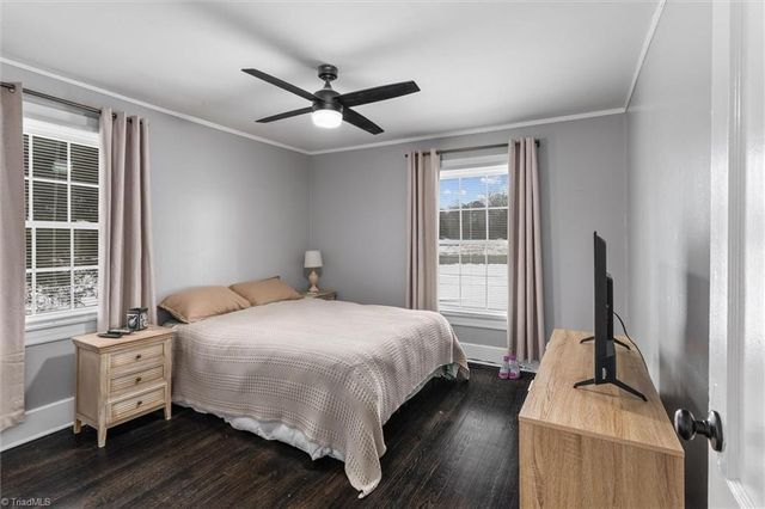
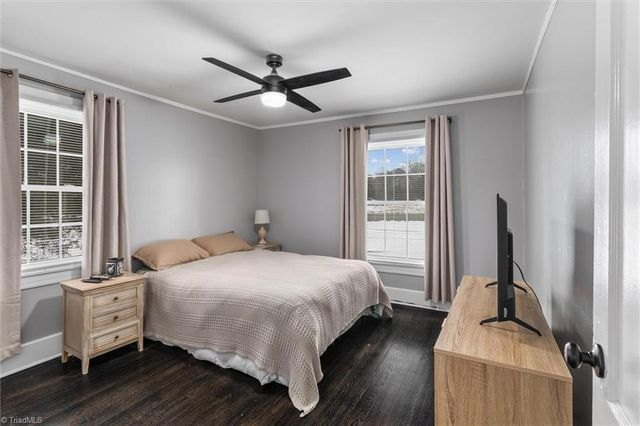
- boots (508, 366)
